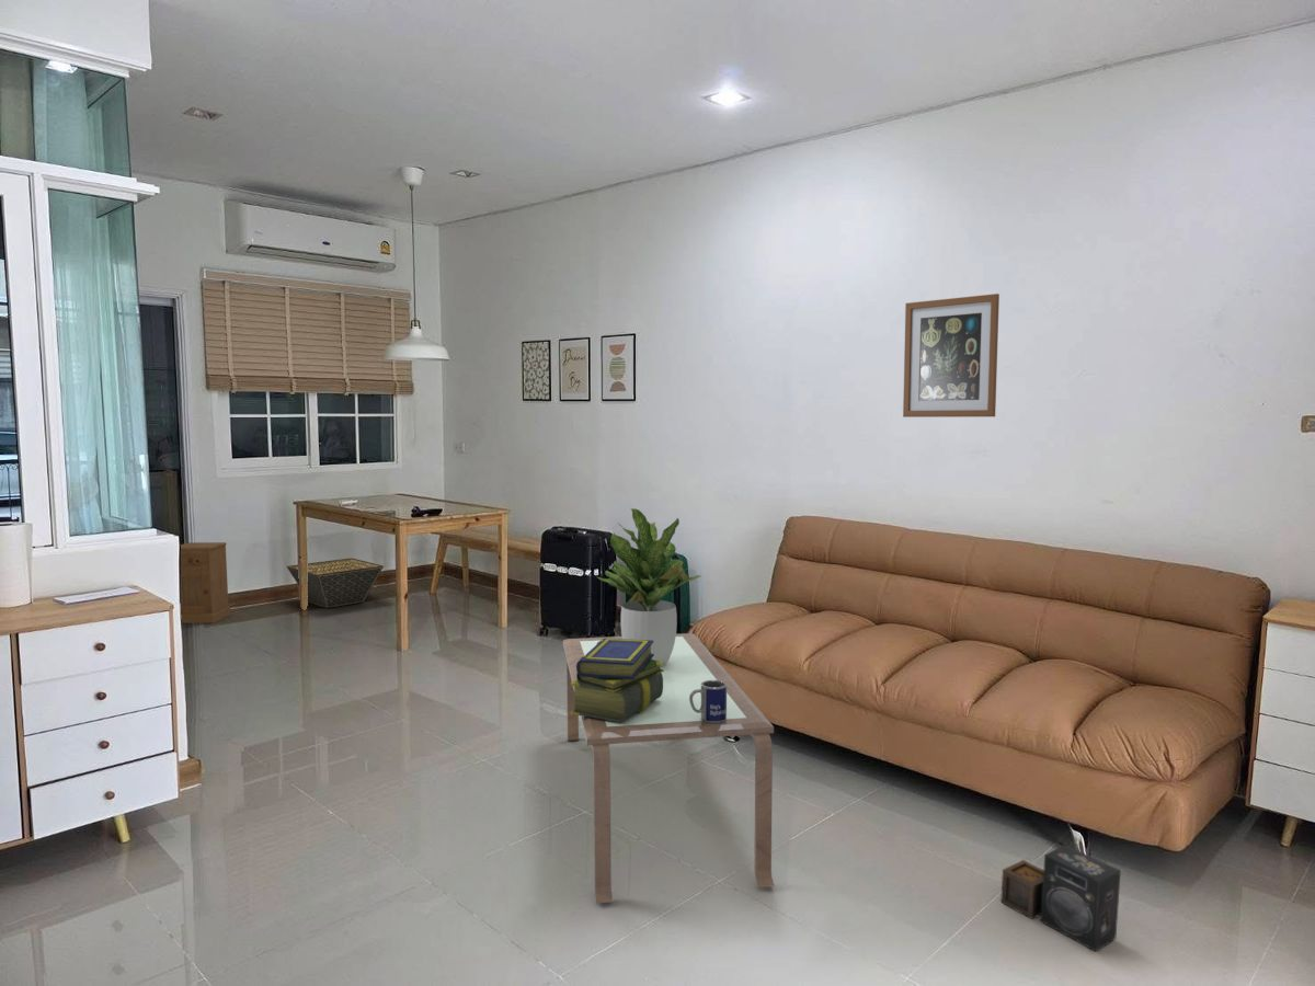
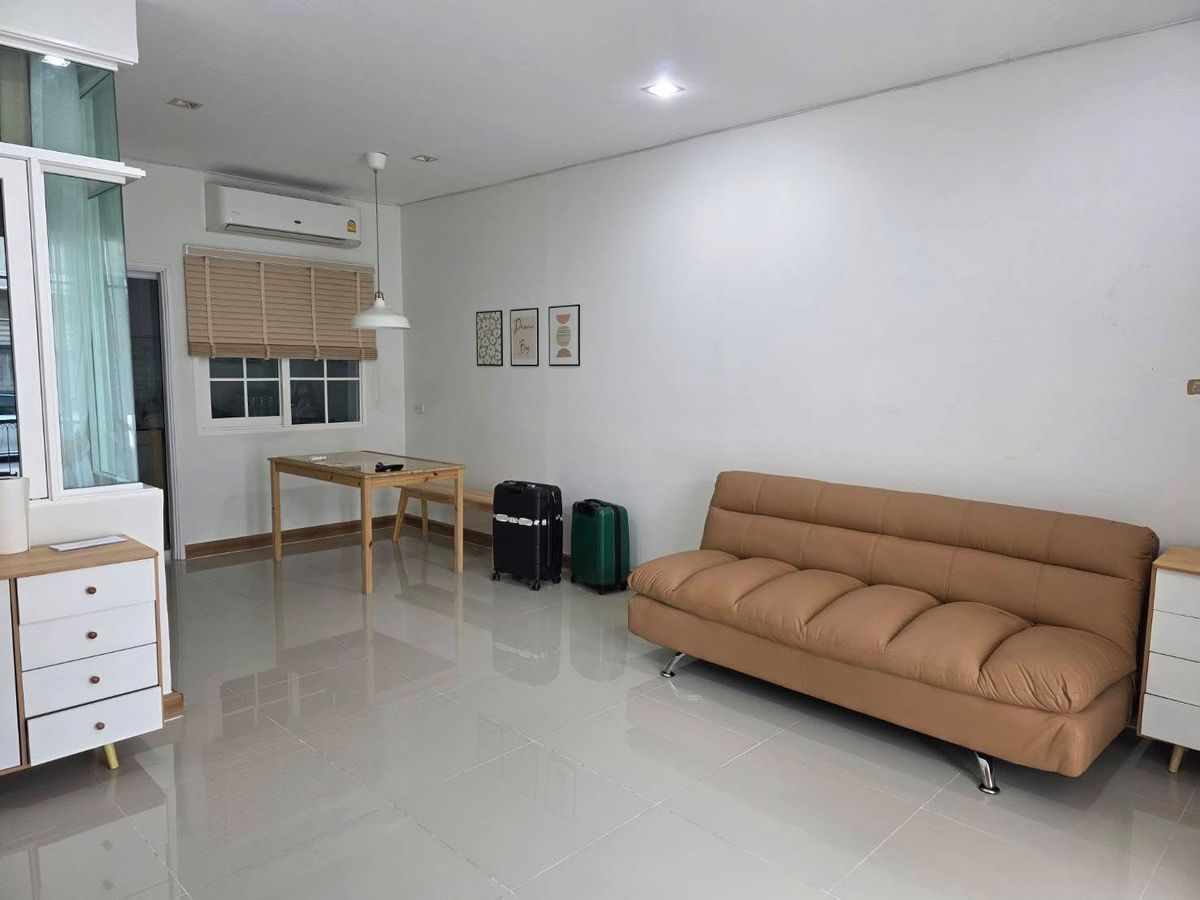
- wall art (949, 357)
- nightstand (199, 582)
- stereo (1057, 886)
- potted plant (652, 586)
- basket (335, 584)
- mug (708, 701)
- coffee table (651, 736)
- stack of books (618, 677)
